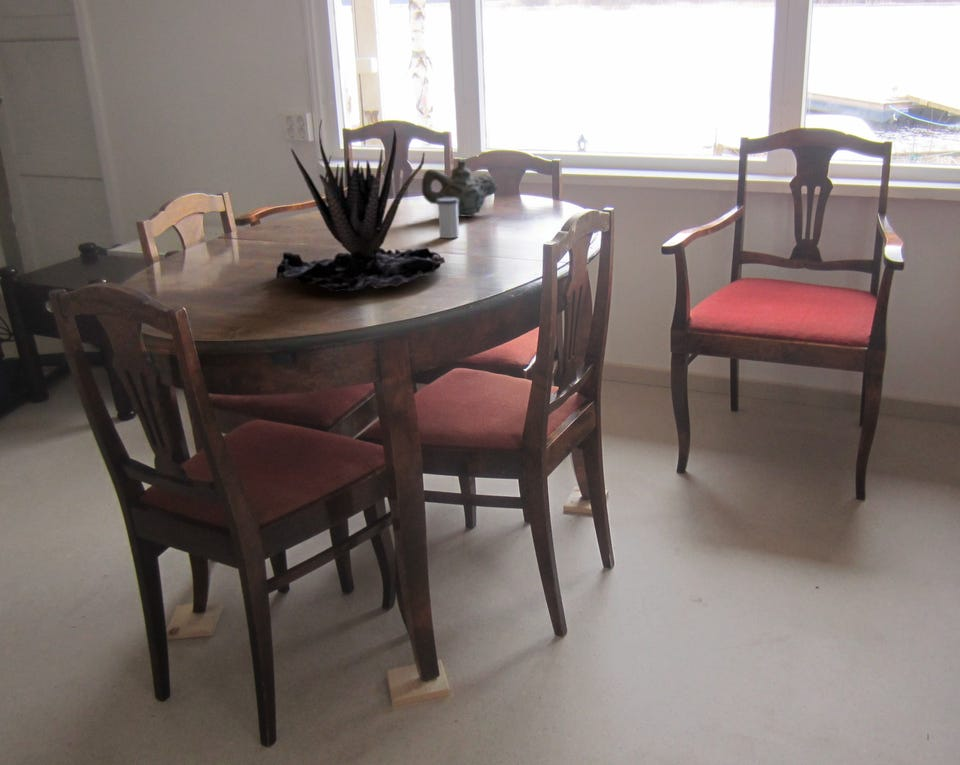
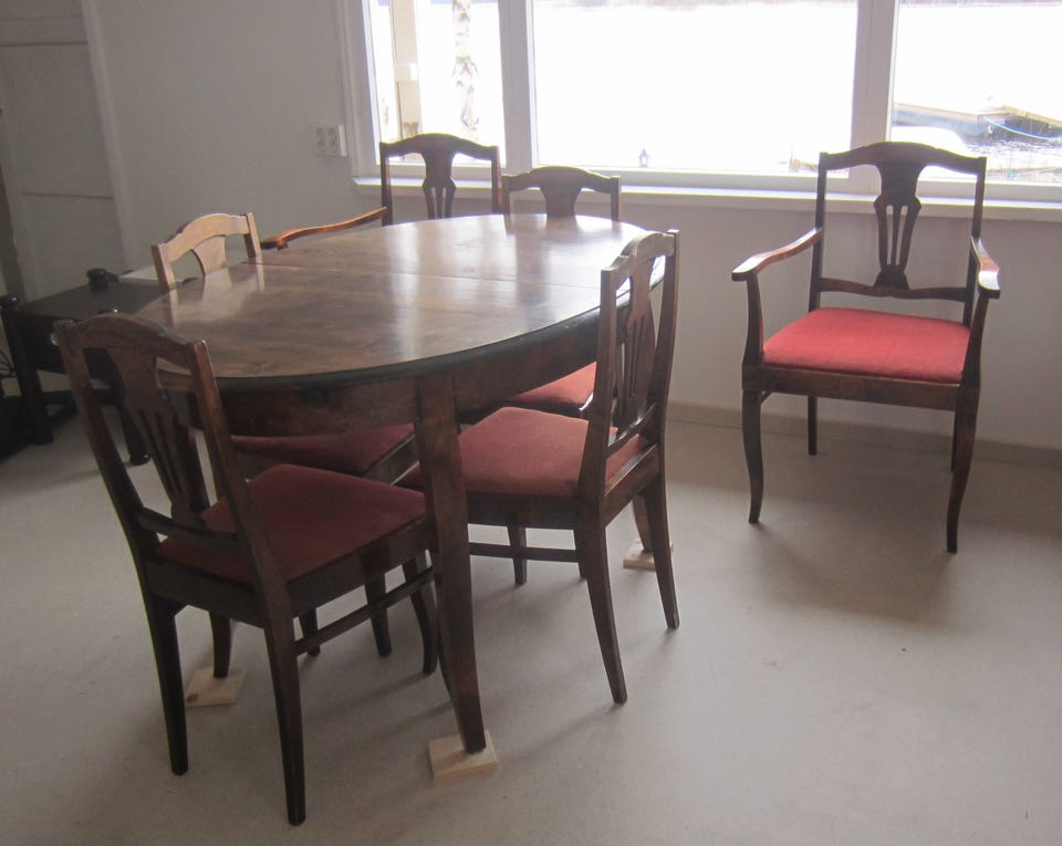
- teapot (460, 188)
- salt shaker (448, 218)
- plant (356, 199)
